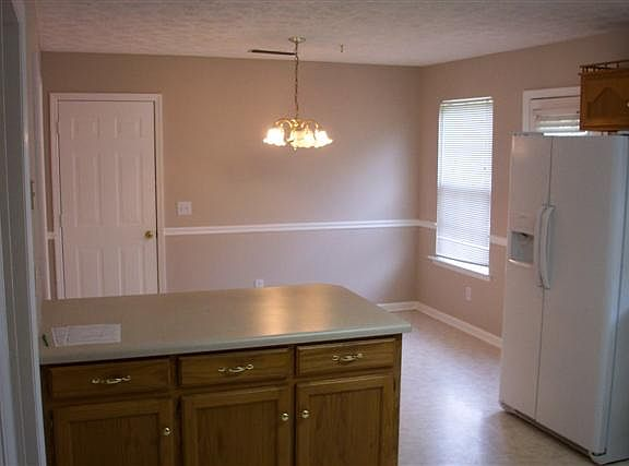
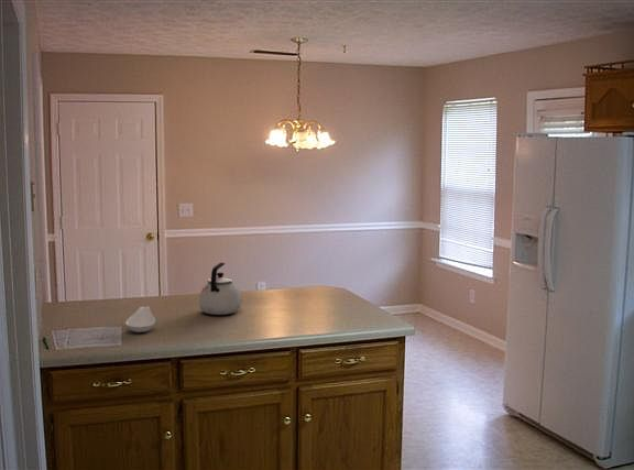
+ spoon rest (142, 318)
+ kettle (220, 287)
